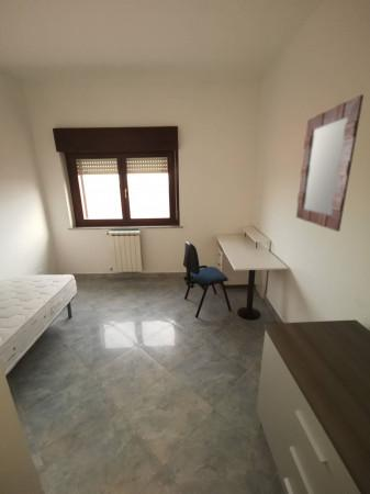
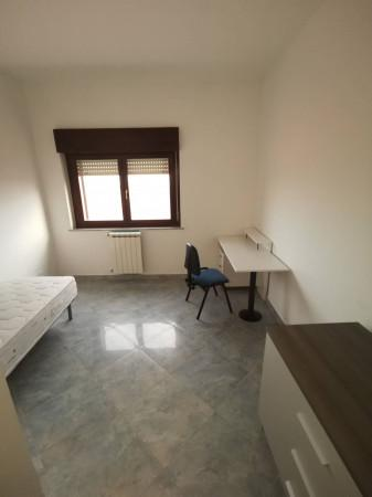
- home mirror (322, 169)
